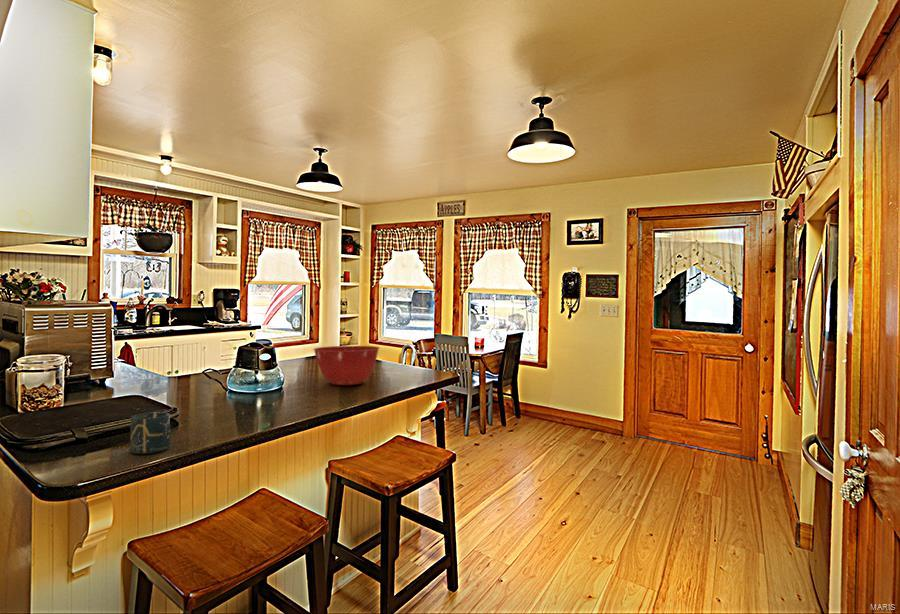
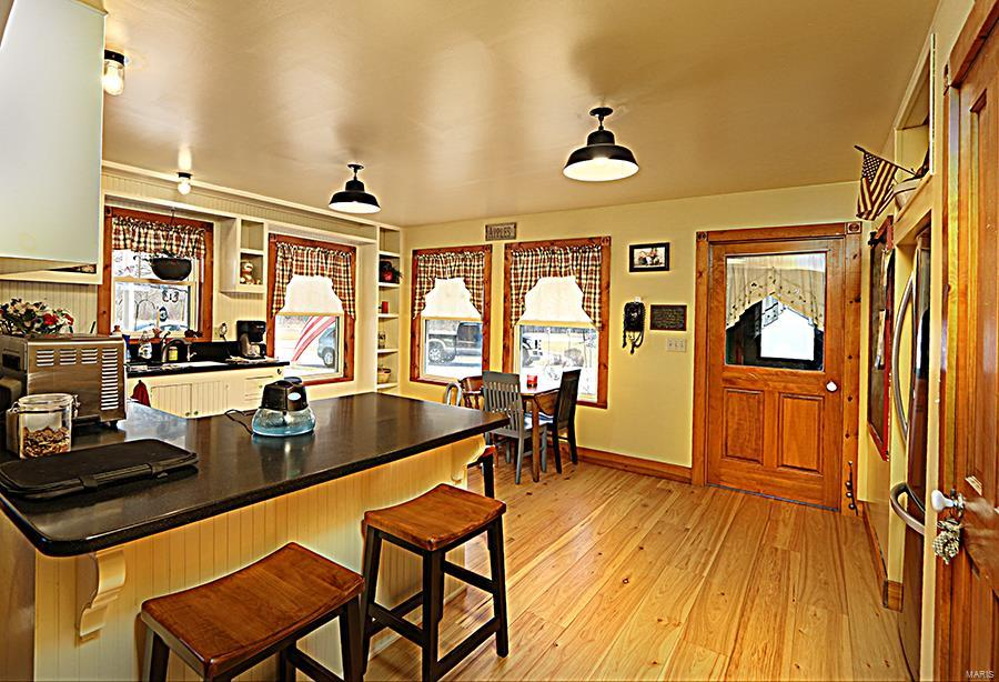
- cup (153, 433)
- mixing bowl (346, 365)
